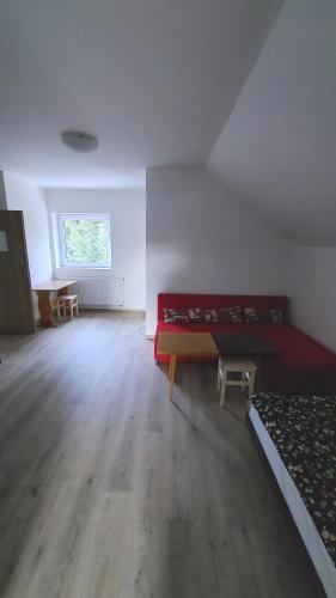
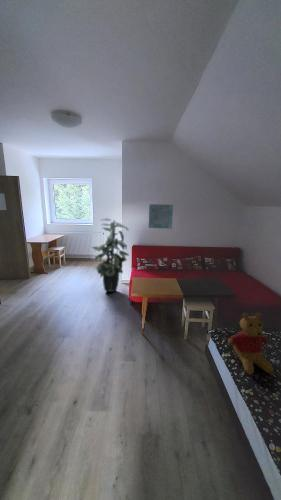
+ stuffed bear (253, 340)
+ indoor plant (110, 255)
+ wall art (160, 216)
